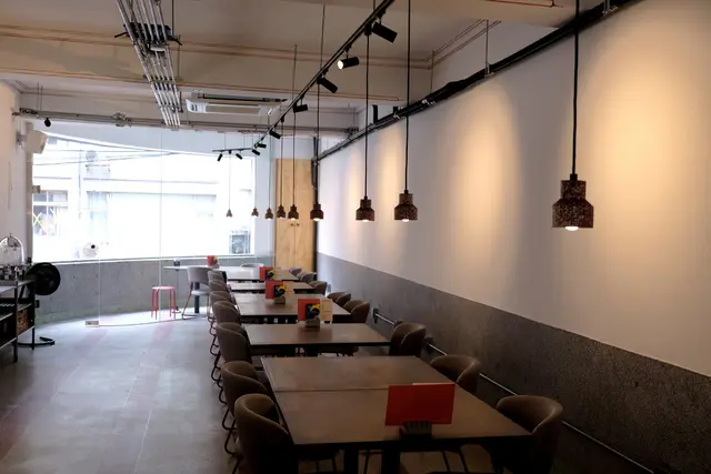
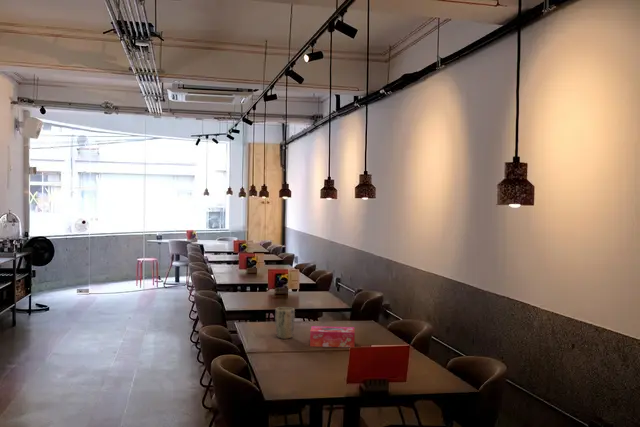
+ tissue box (332, 336)
+ plant pot (284, 322)
